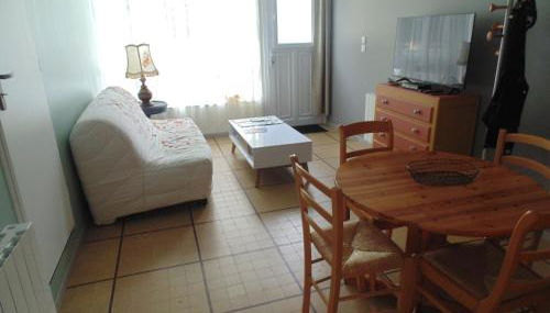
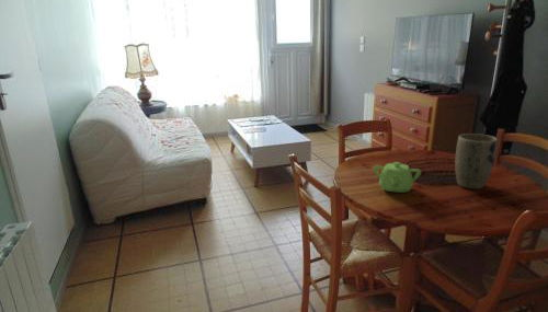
+ plant pot (473, 161)
+ teapot (396, 177)
